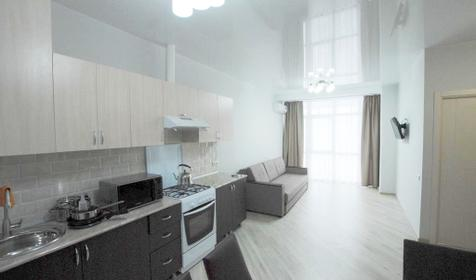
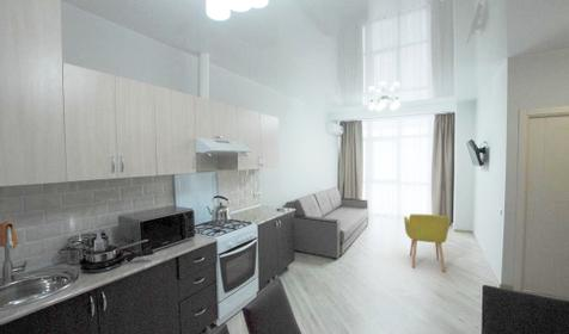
+ chair (426, 237)
